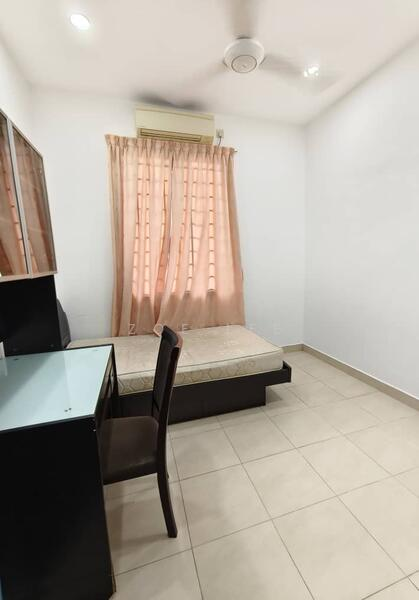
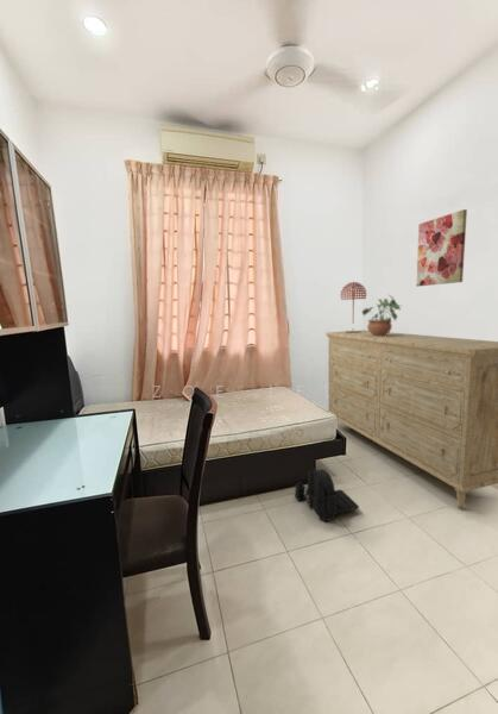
+ dresser (398, 396)
+ backpack (323, 481)
+ potted plant (384, 315)
+ wall art (439, 251)
+ table lamp (353, 307)
